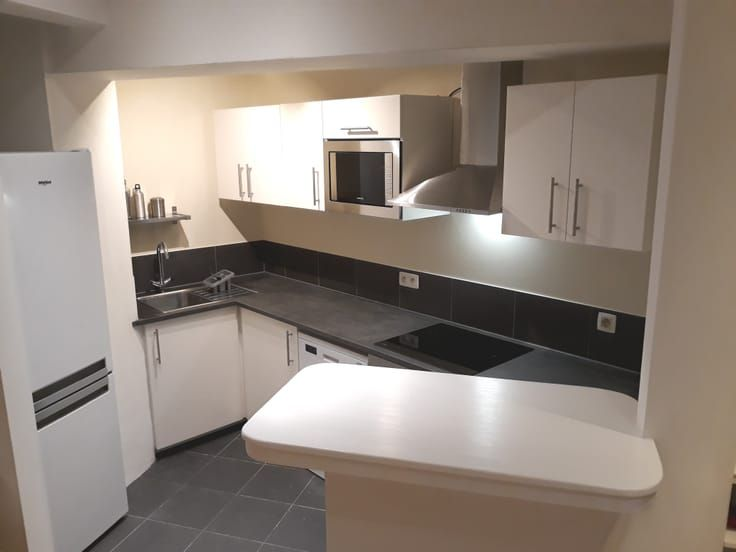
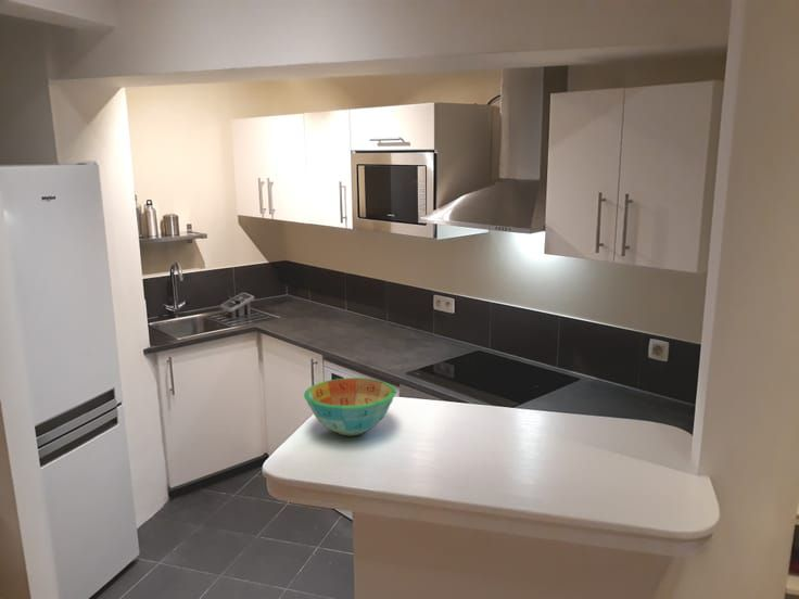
+ bowl (351, 410)
